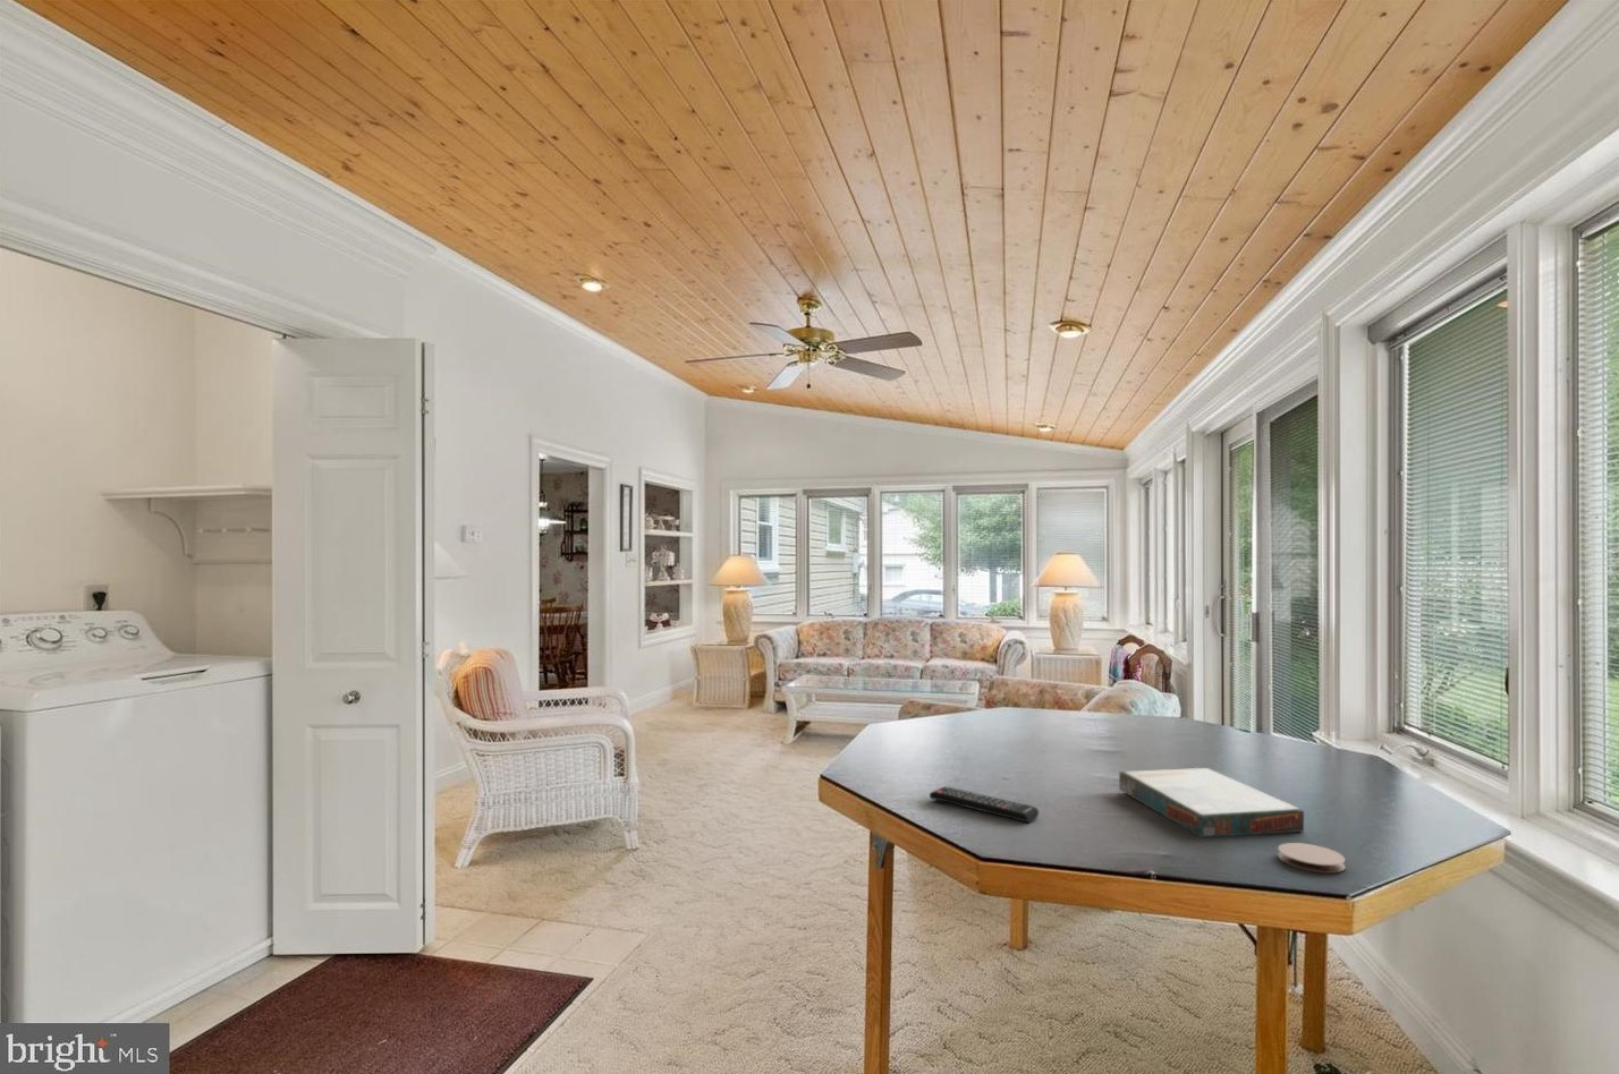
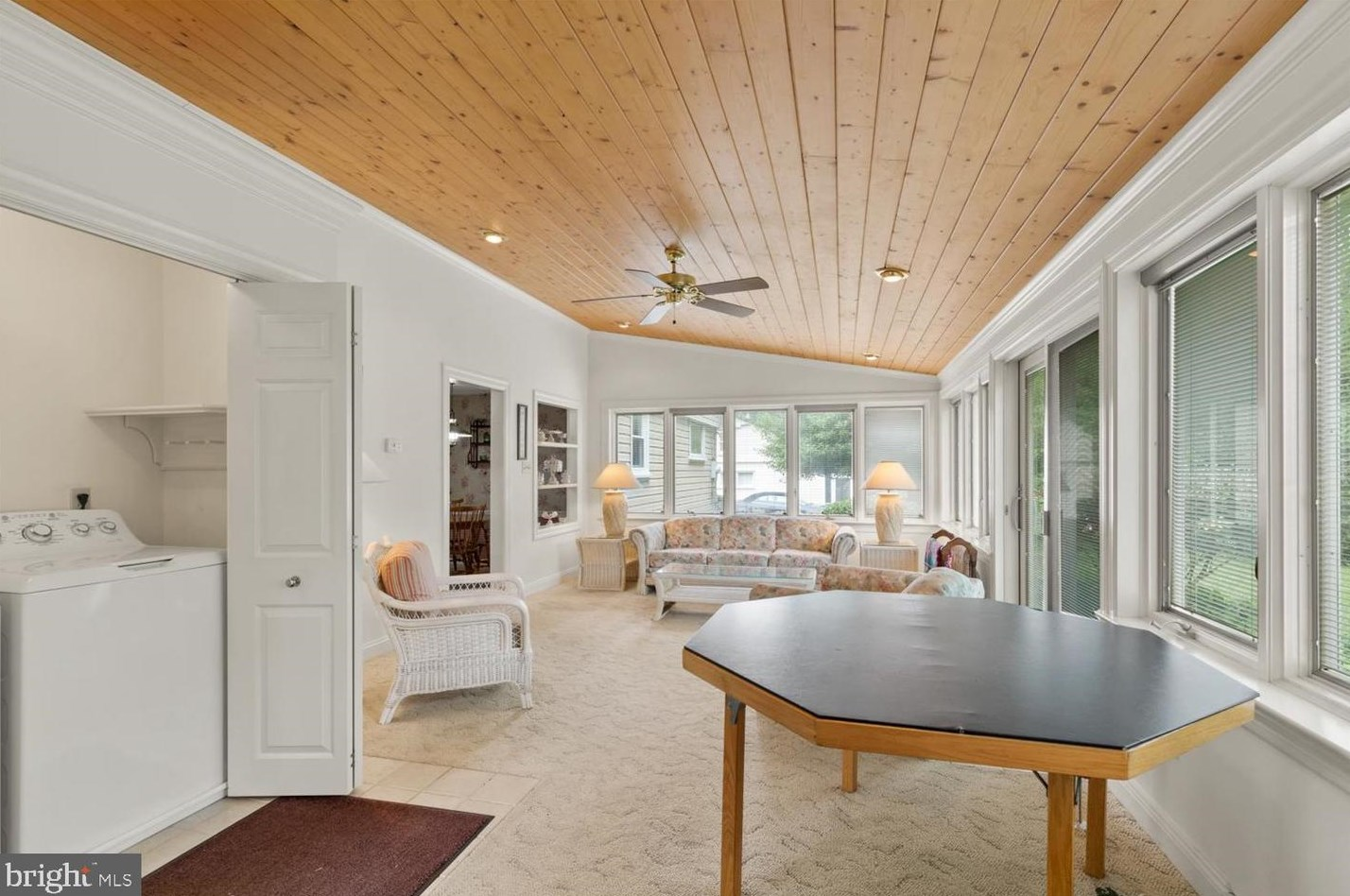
- coaster (1311, 857)
- board game (1204, 798)
- remote control (982, 803)
